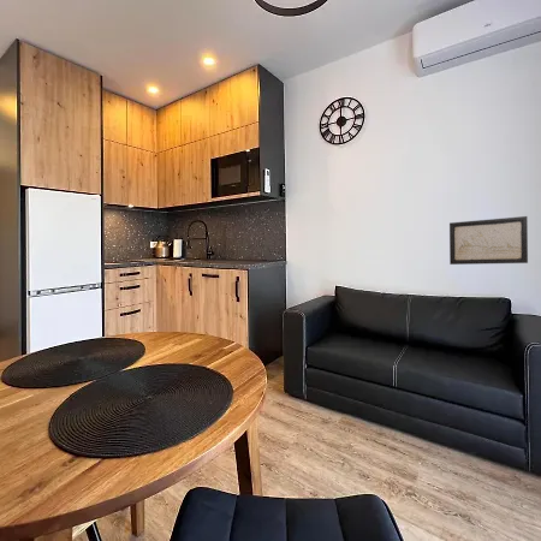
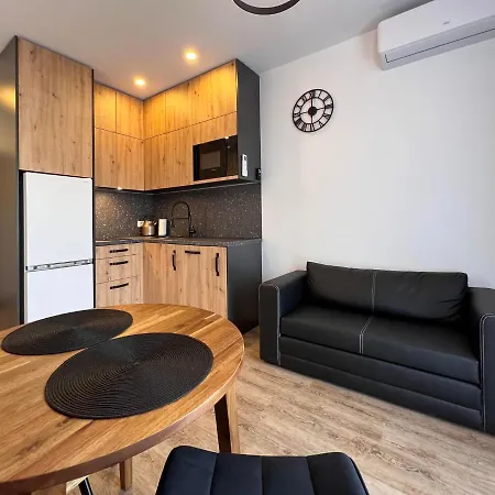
- wall art (486, 242)
